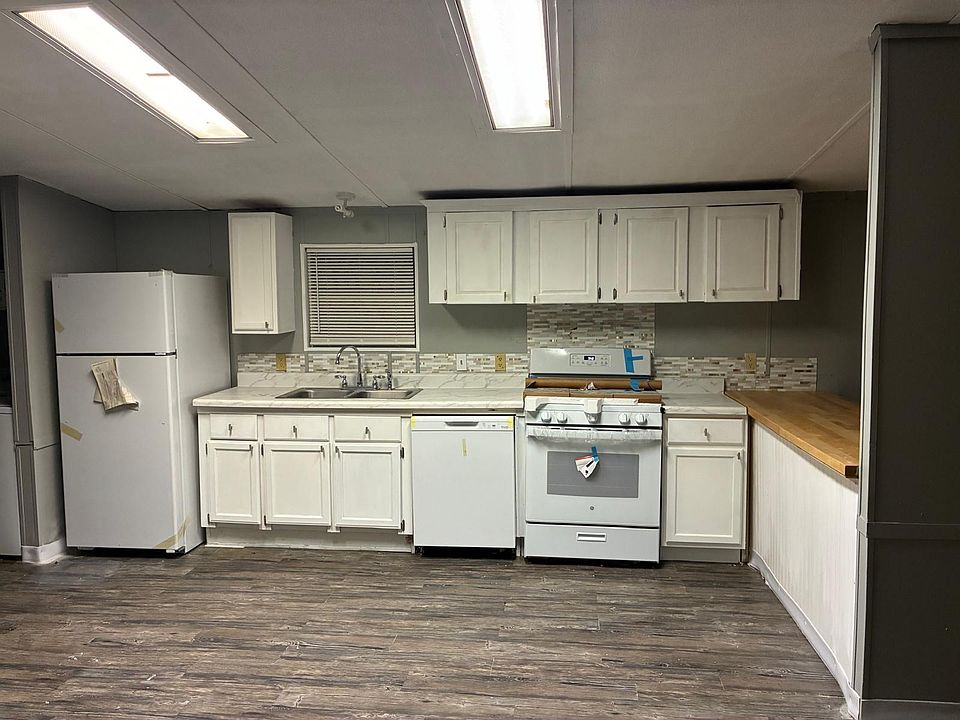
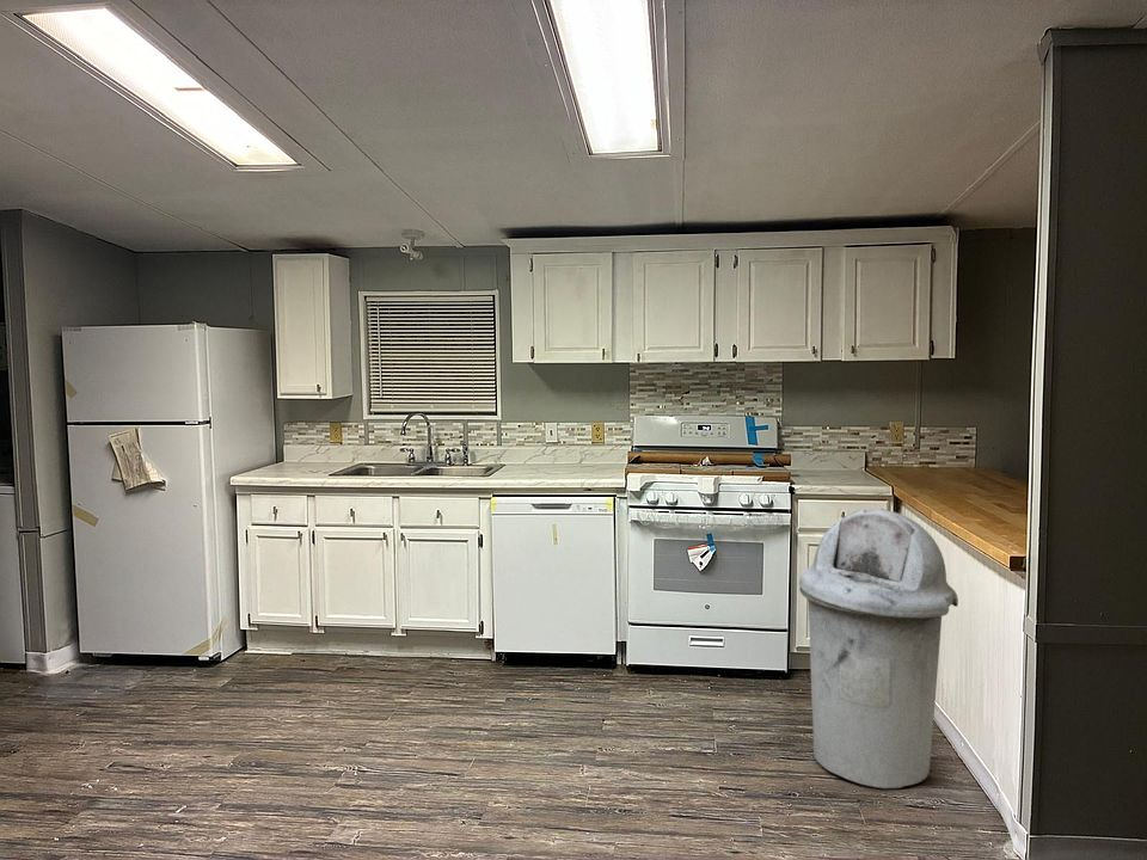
+ trash can (875, 635)
